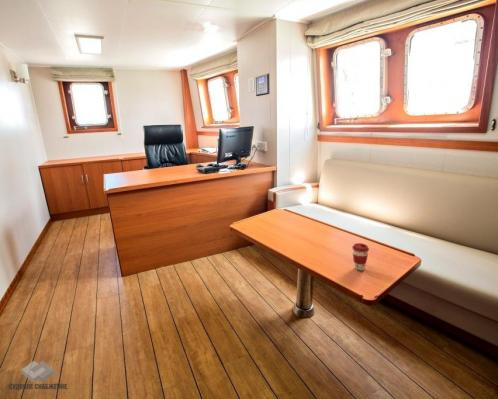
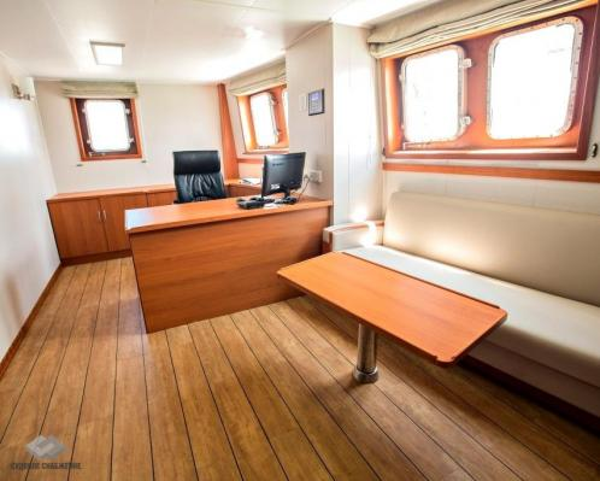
- coffee cup (360, 257)
